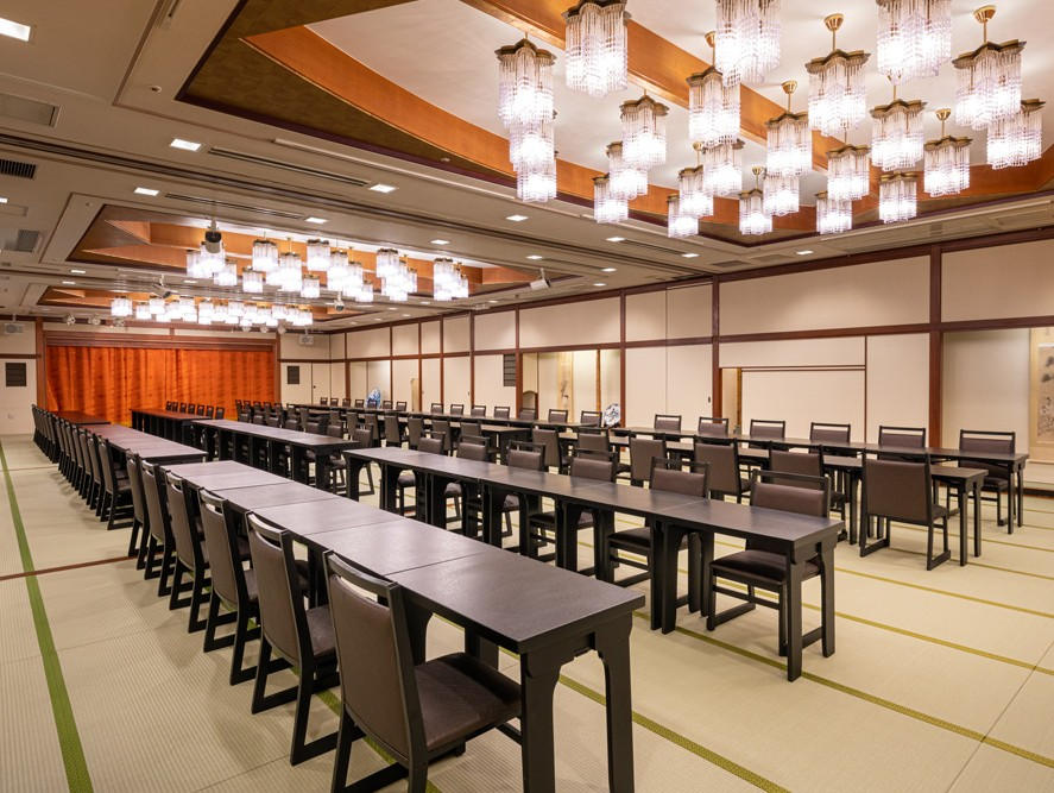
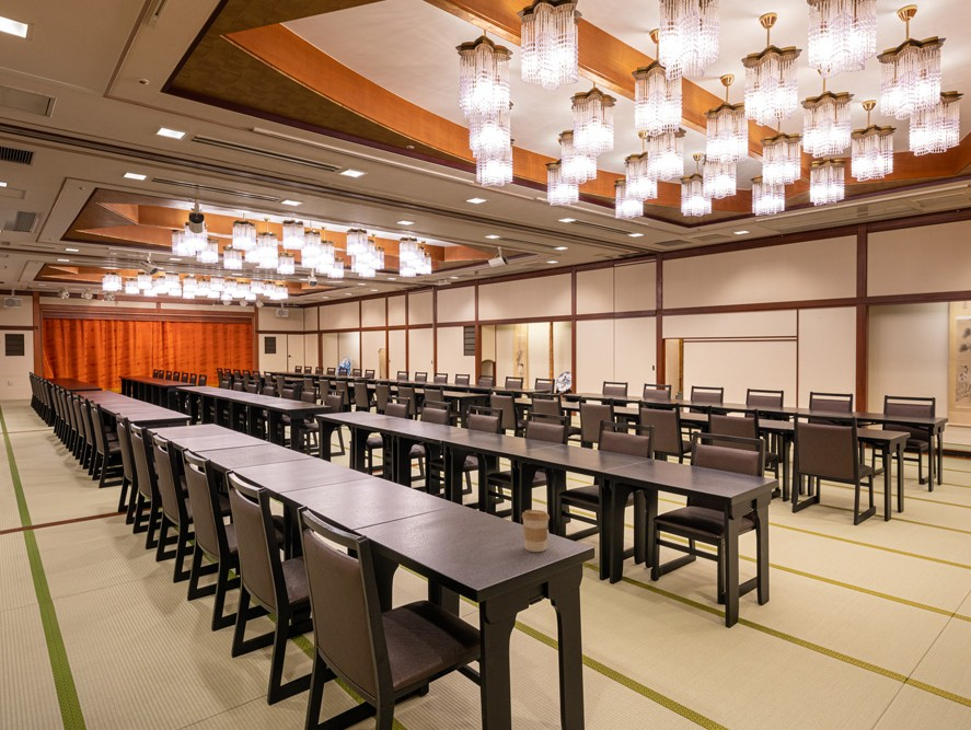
+ coffee cup (535, 529)
